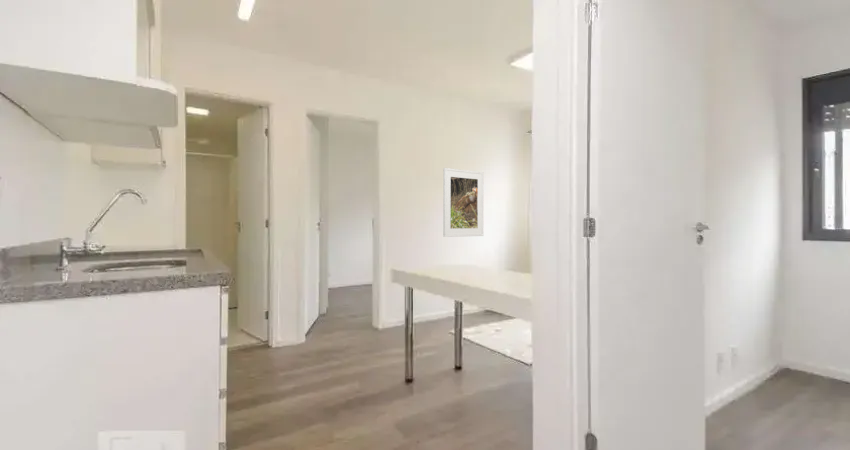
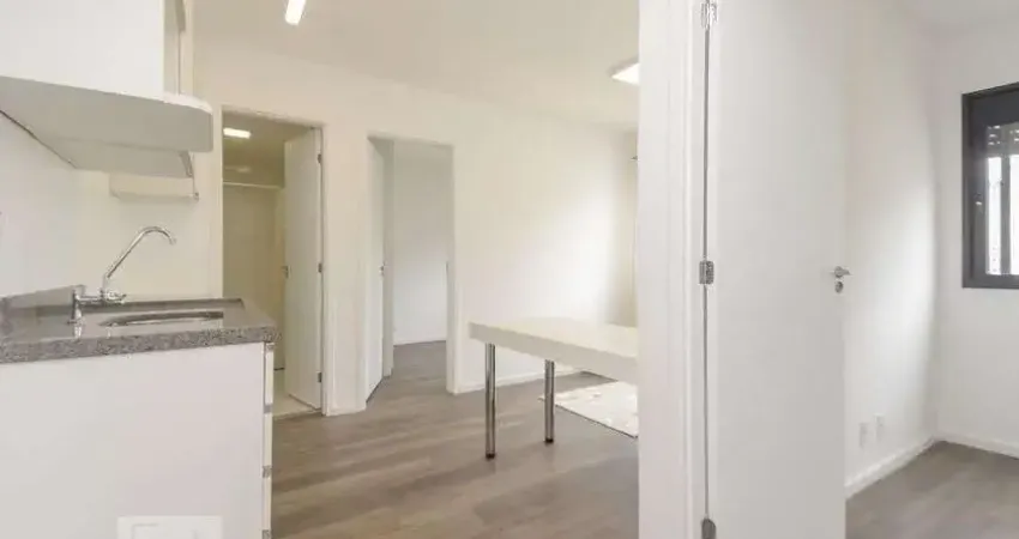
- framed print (464, 203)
